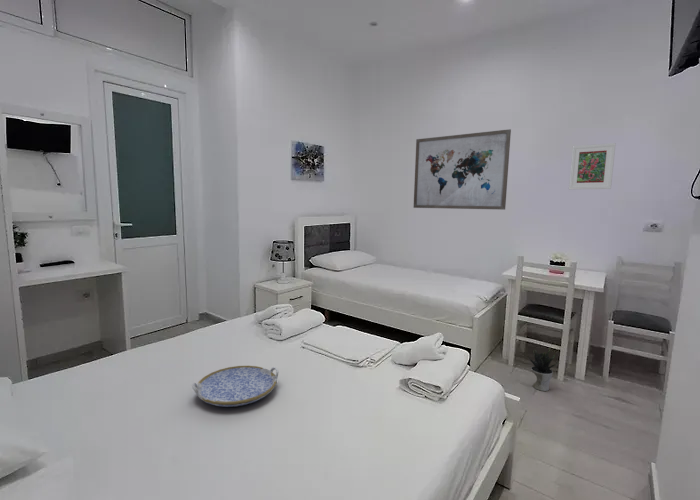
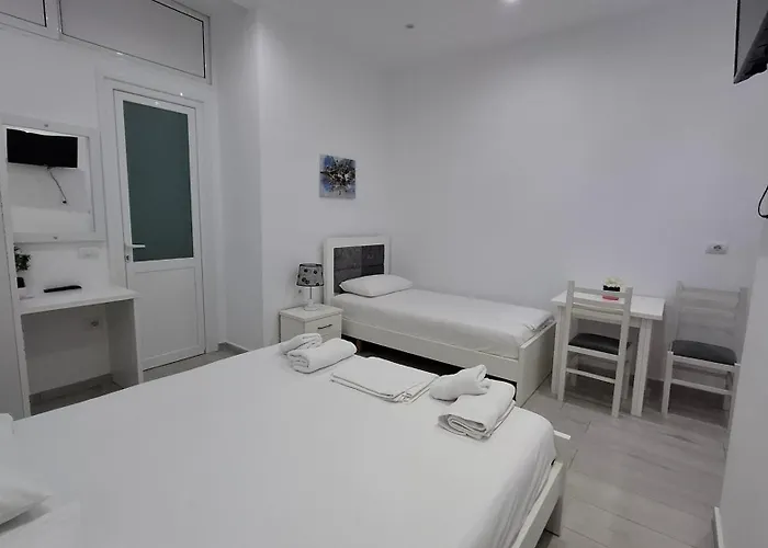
- serving tray (237, 383)
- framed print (591, 167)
- potted plant (542, 368)
- wall art (457, 172)
